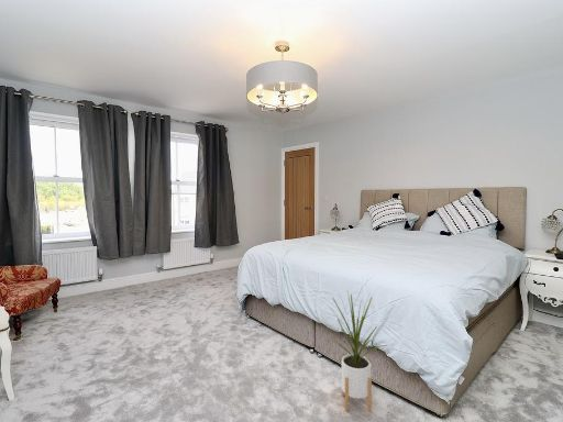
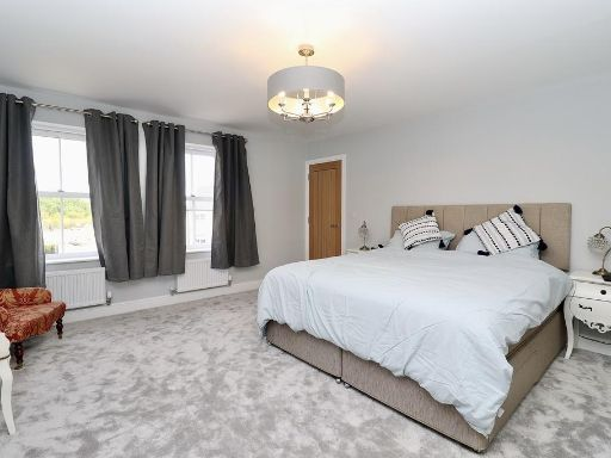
- house plant (356, 347)
